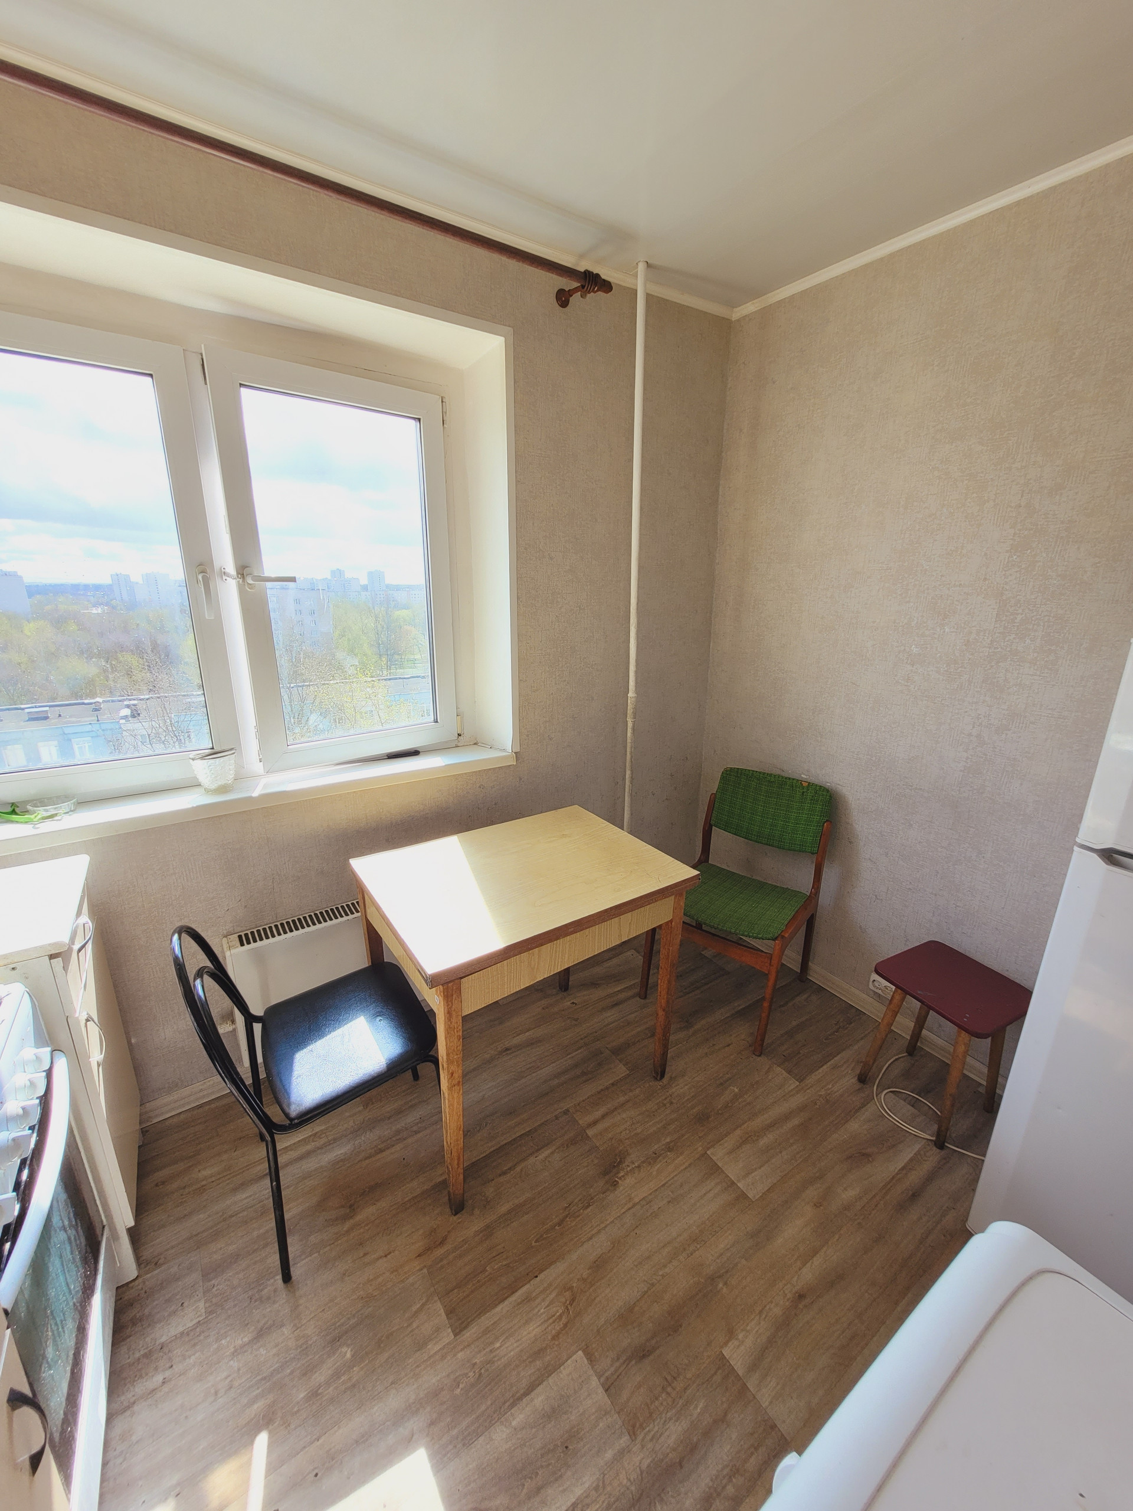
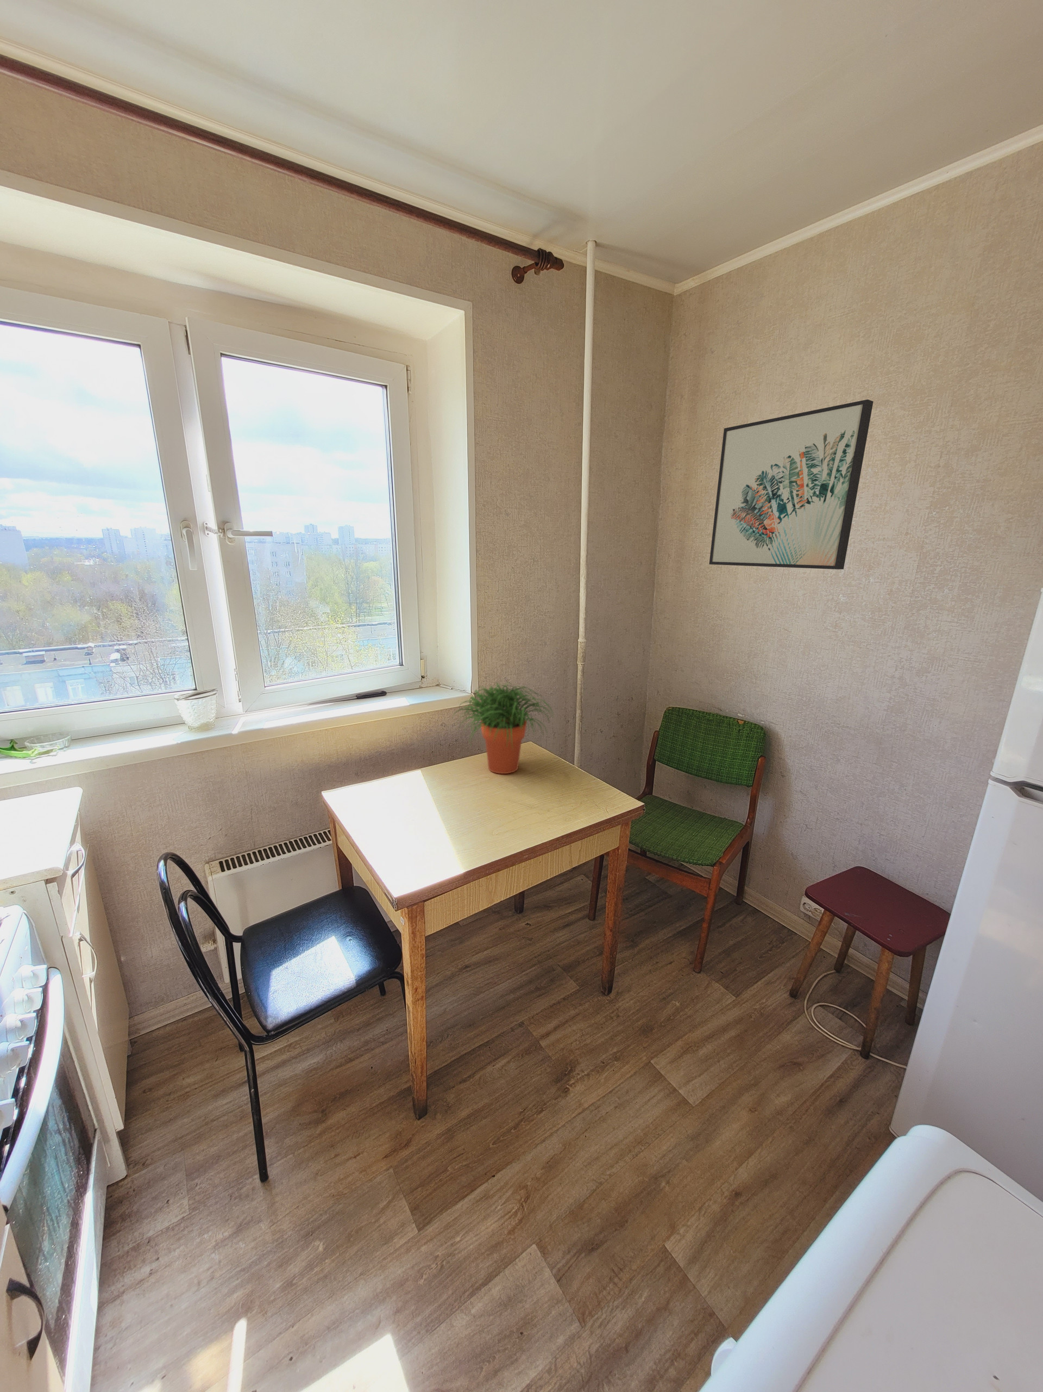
+ wall art (780, 493)
+ potted plant (502, 727)
